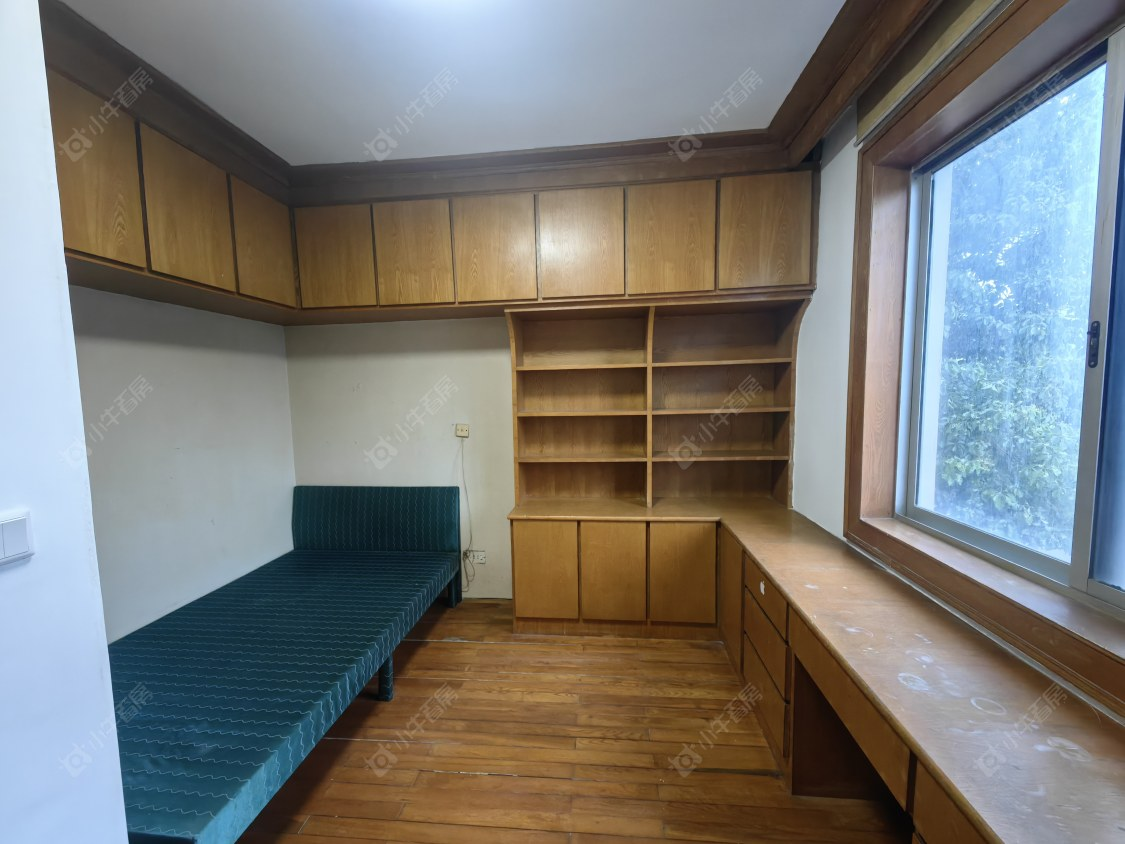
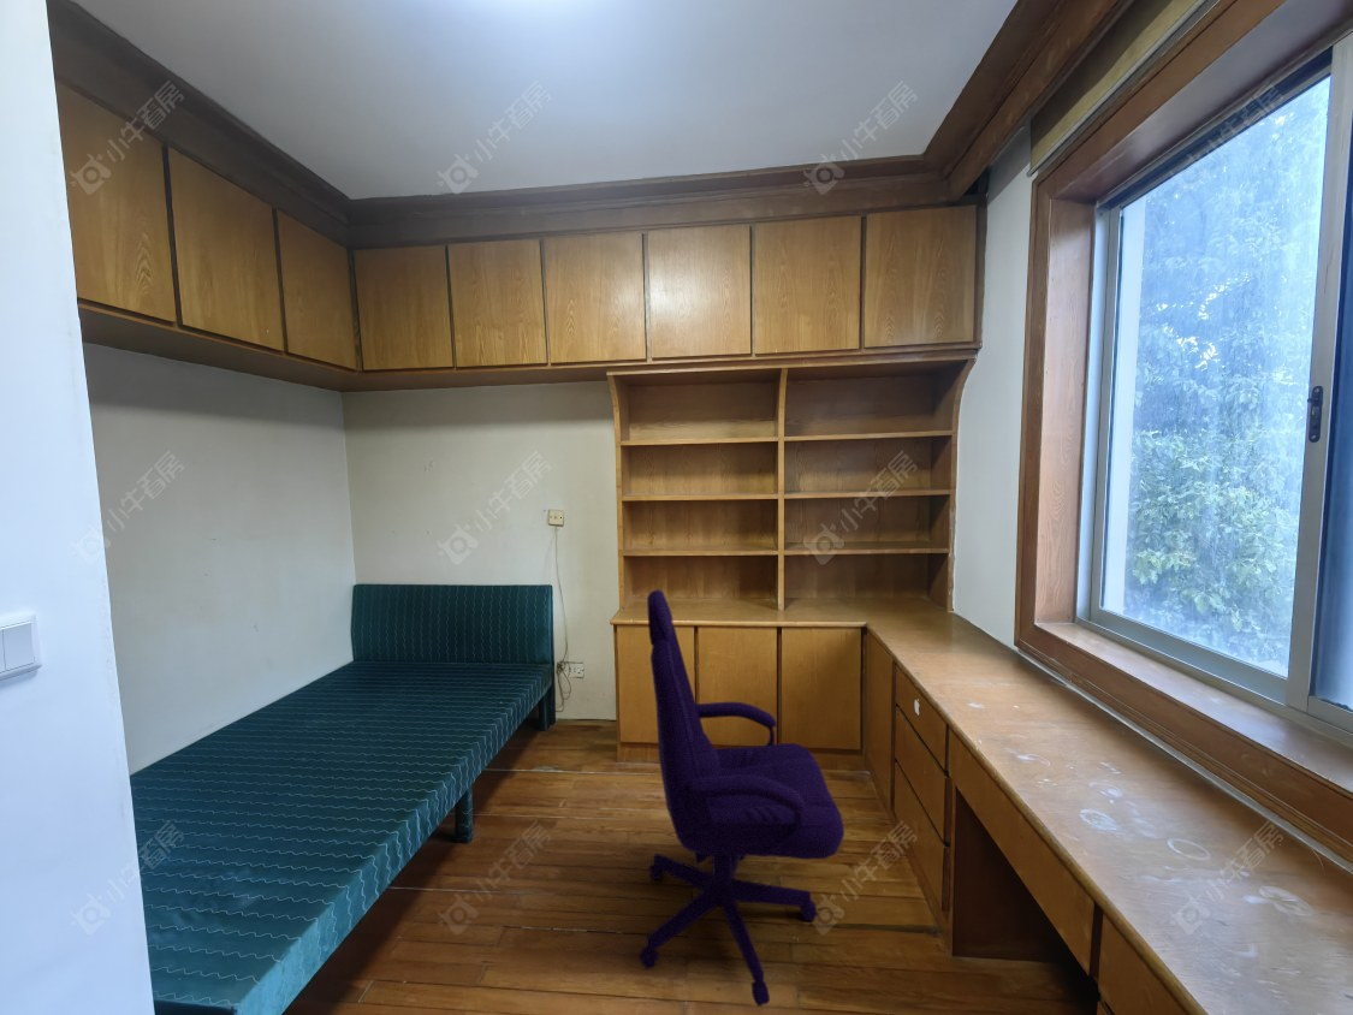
+ office chair (735, 758)
